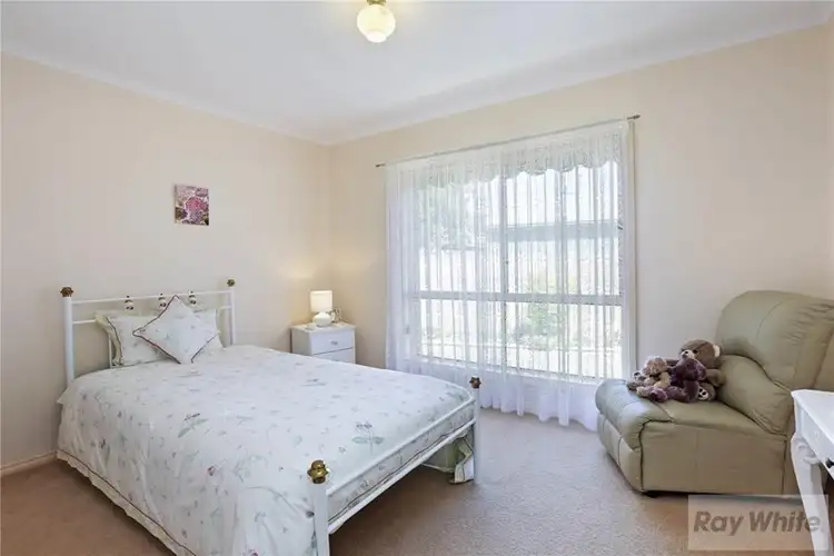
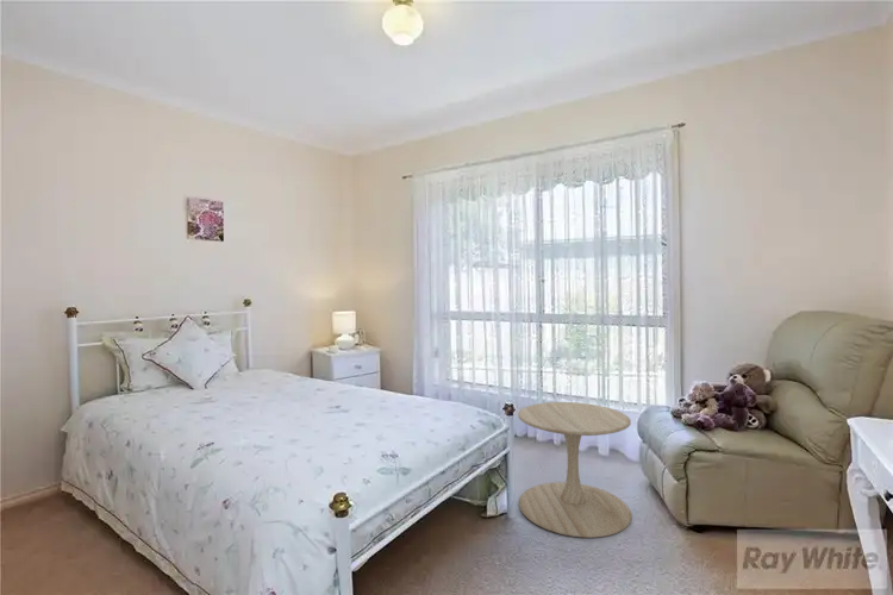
+ side table (573, 462)
